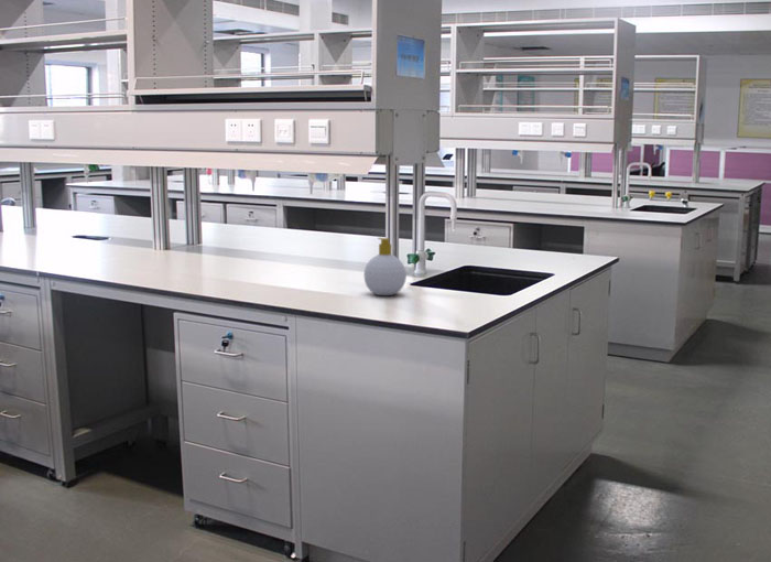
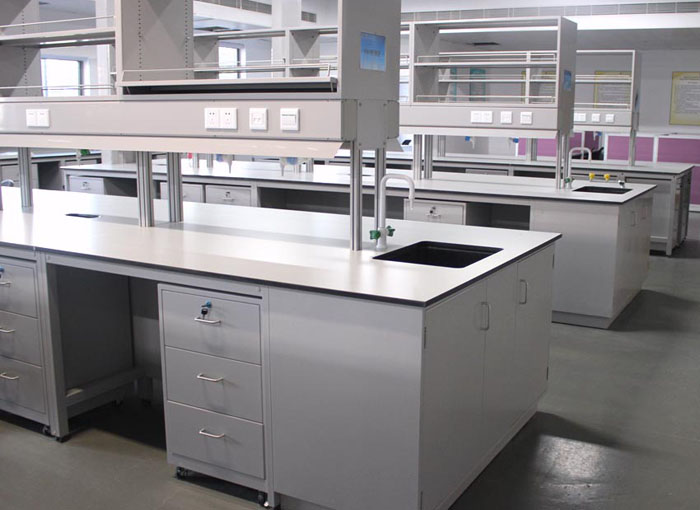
- soap bottle (384, 266)
